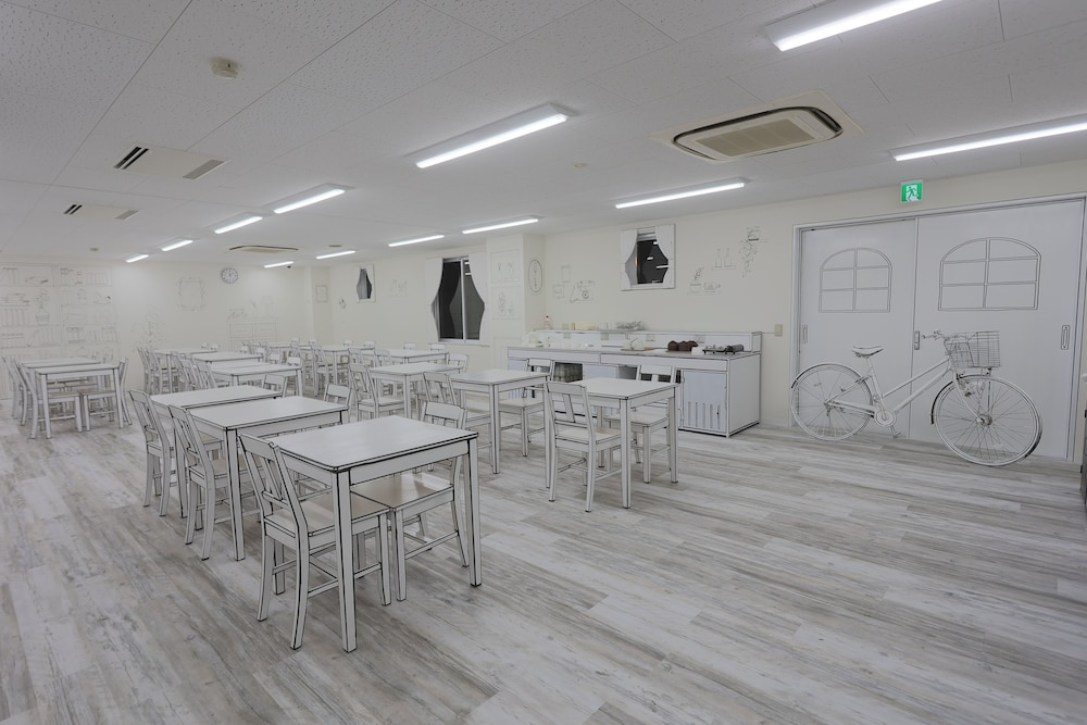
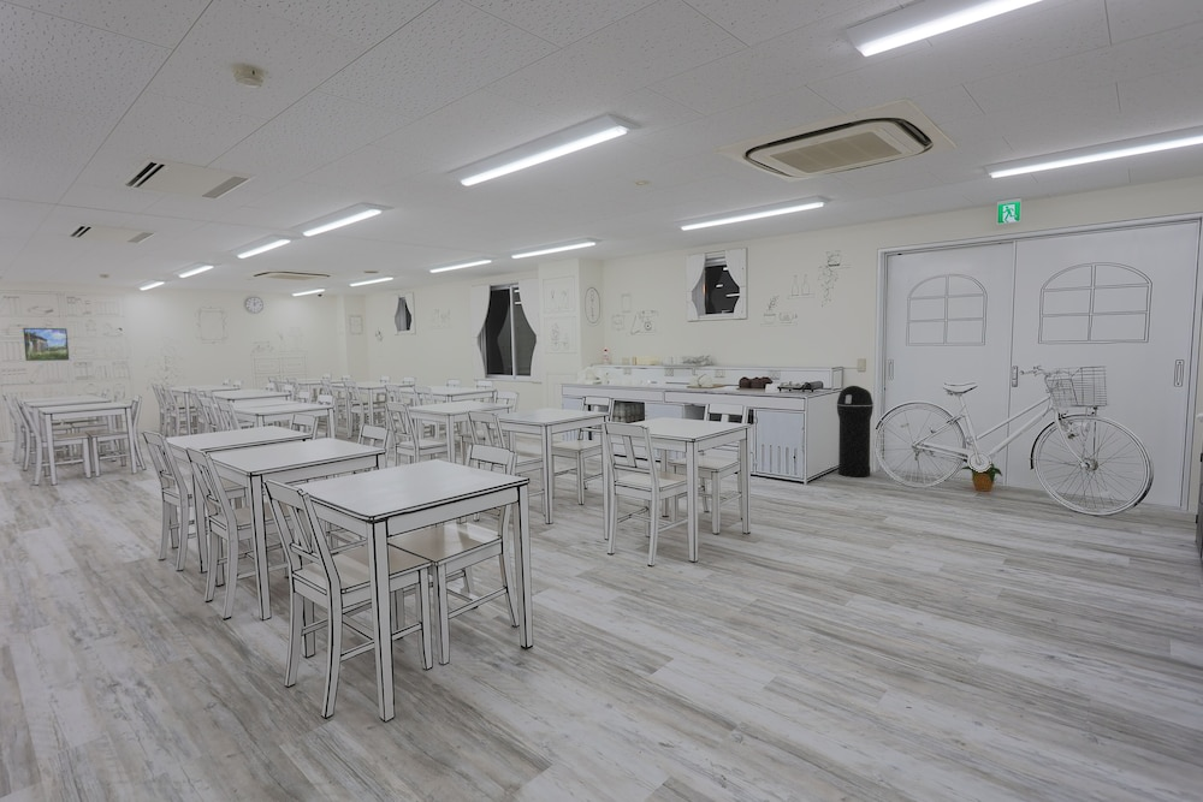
+ potted plant (979, 474)
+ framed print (46, 344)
+ trash can (854, 429)
